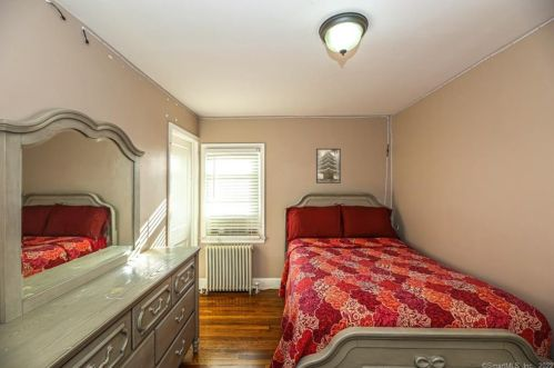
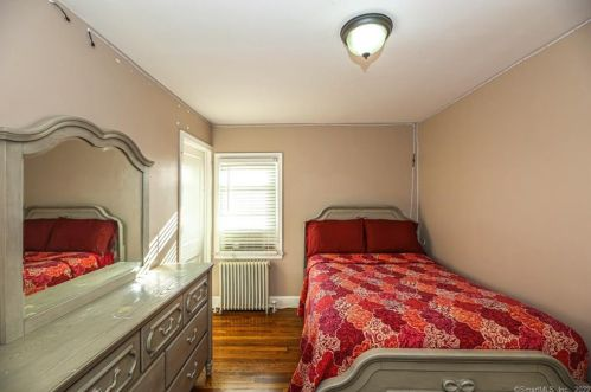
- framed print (328, 166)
